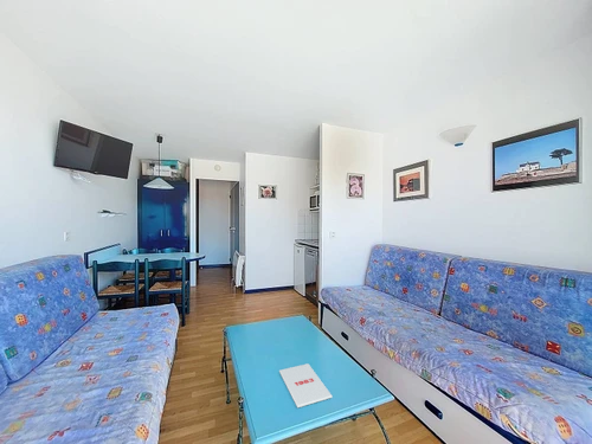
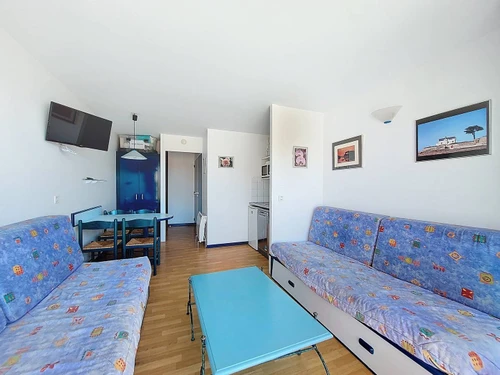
- magazine (303, 382)
